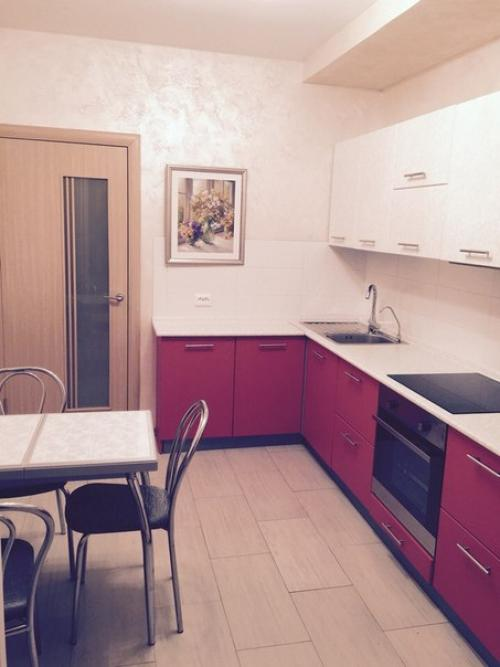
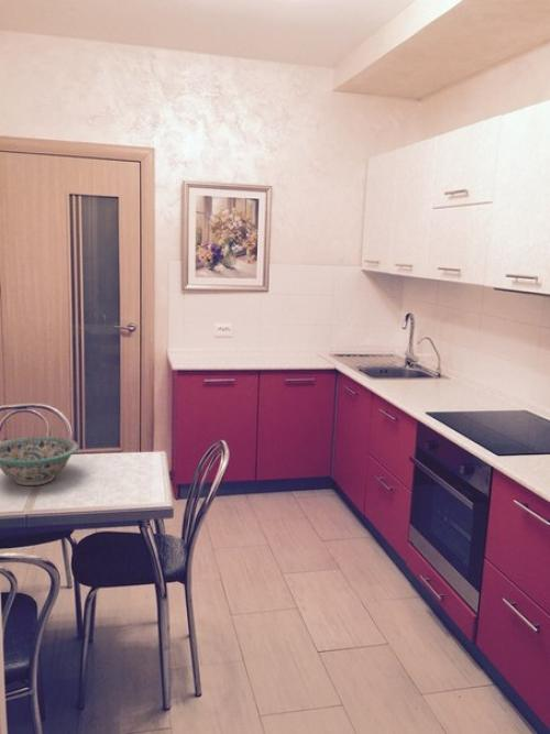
+ decorative bowl (34, 463)
